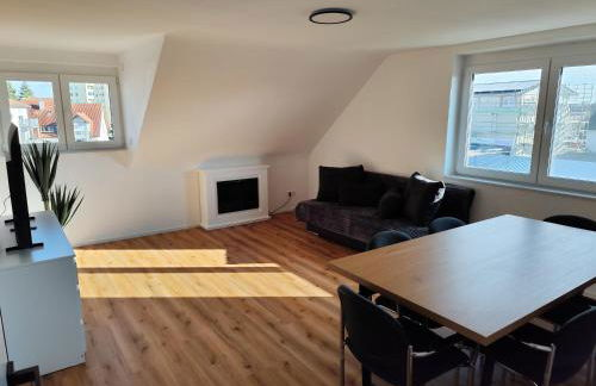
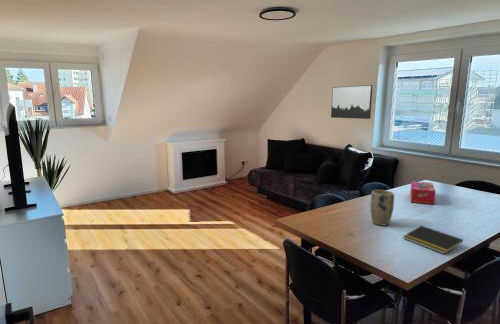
+ plant pot (381, 207)
+ notepad (431, 238)
+ tissue box (422, 192)
+ wall art (350, 102)
